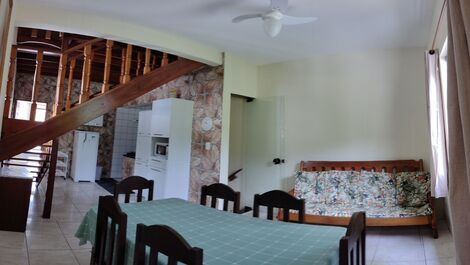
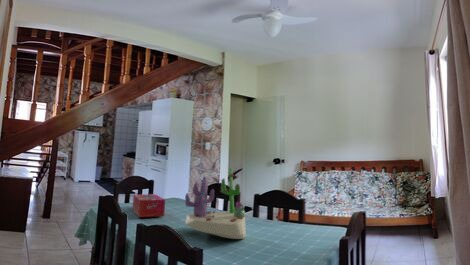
+ succulent planter (213, 198)
+ tissue box (148, 204)
